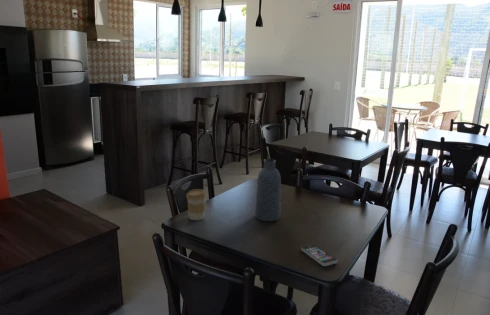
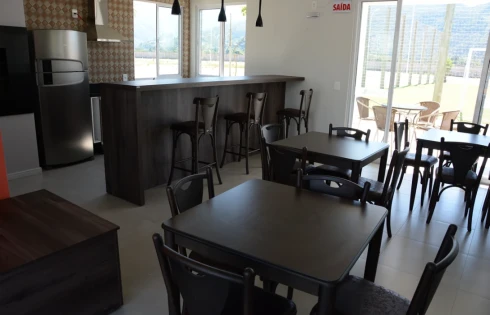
- smartphone (318, 254)
- vase (268, 189)
- coffee cup (196, 204)
